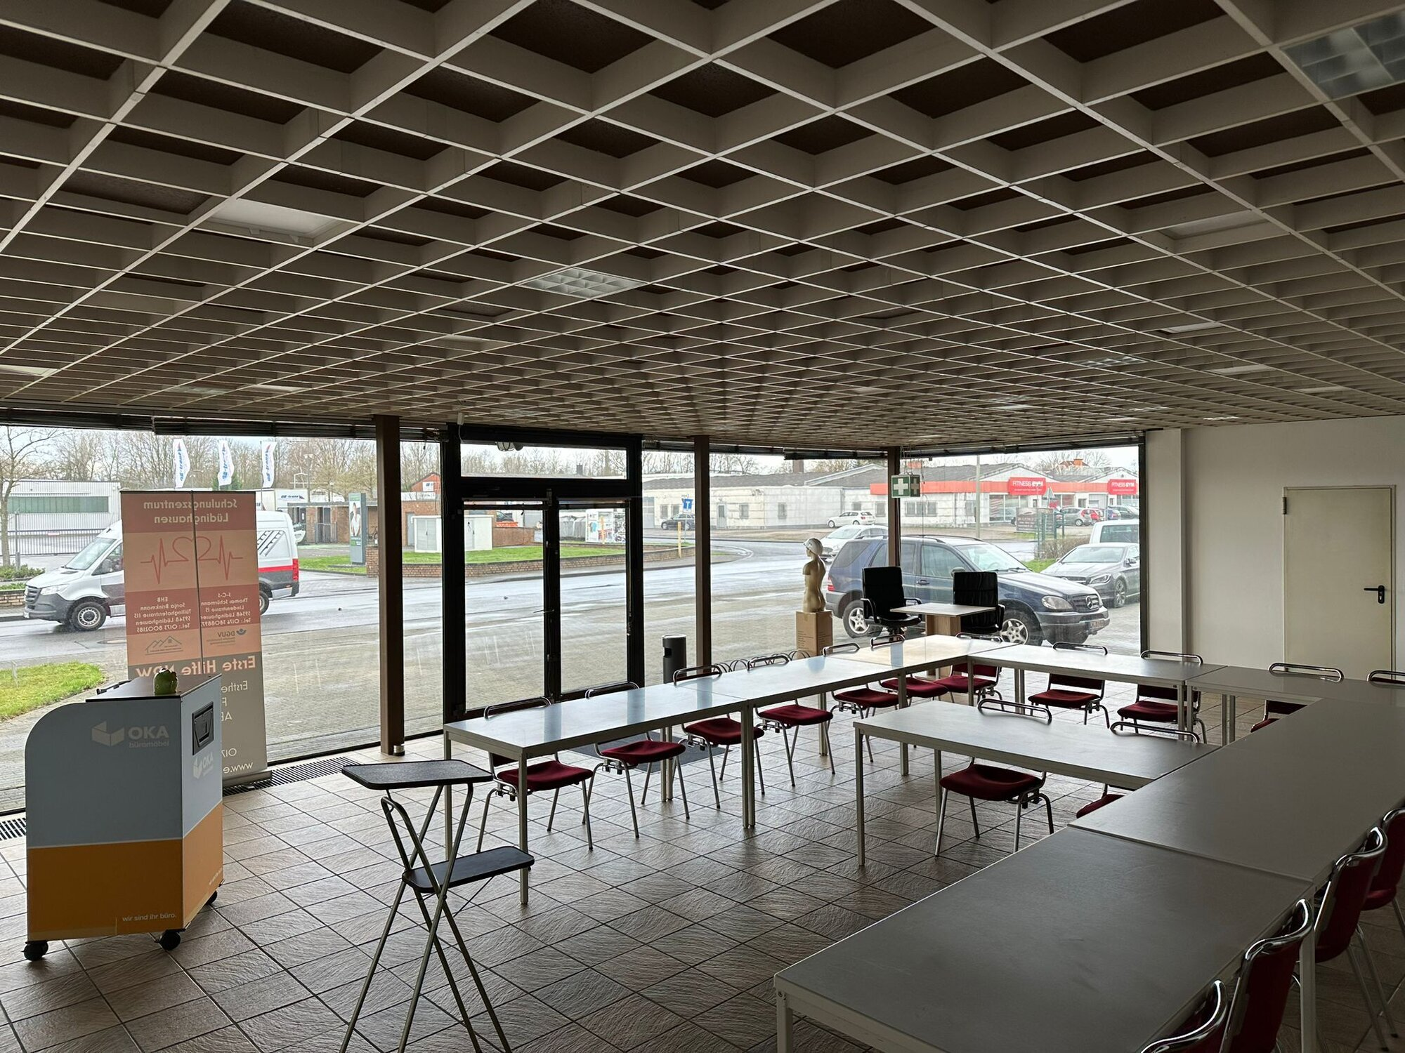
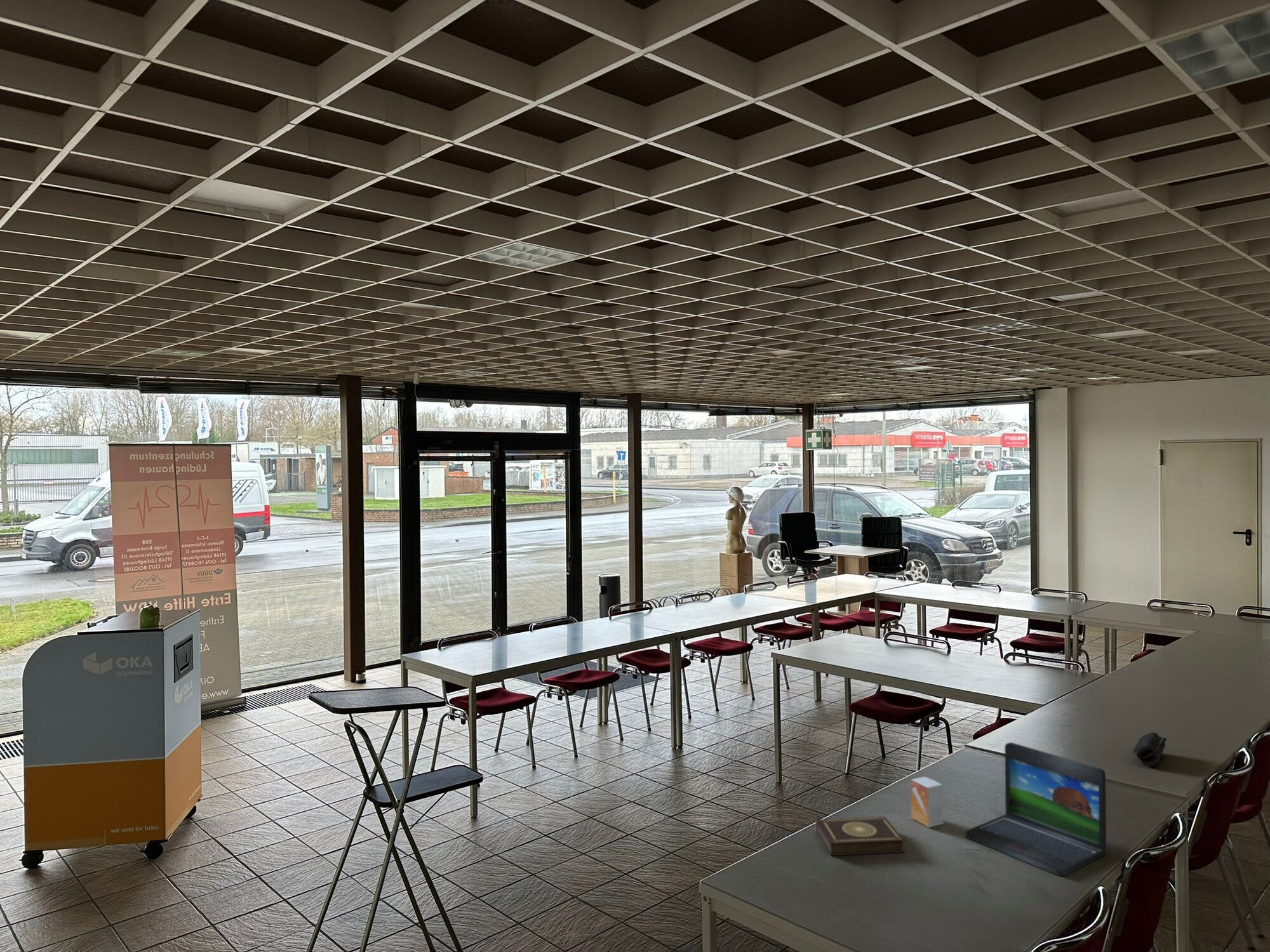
+ laptop (1033, 803)
+ small box (927, 801)
+ pencil case (1149, 748)
+ book (859, 835)
